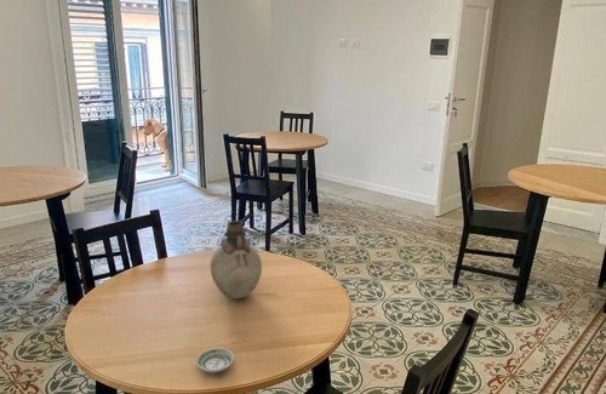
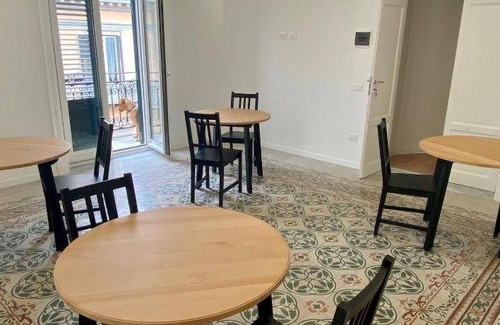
- vase (235, 259)
- saucer (215, 362)
